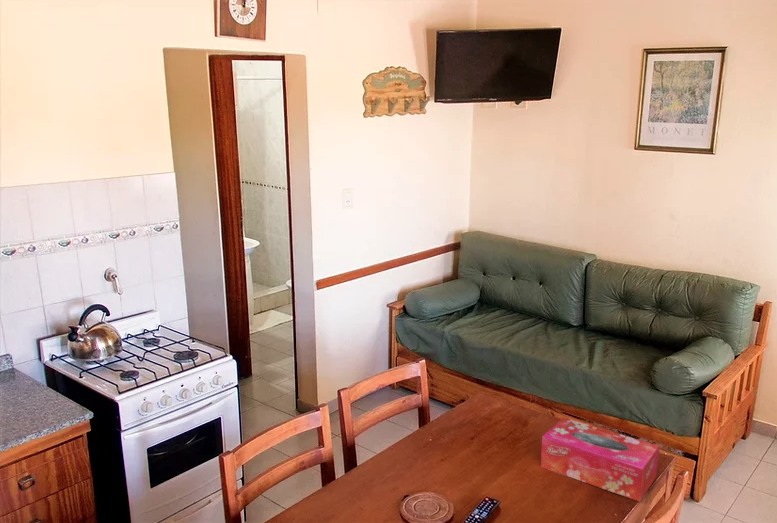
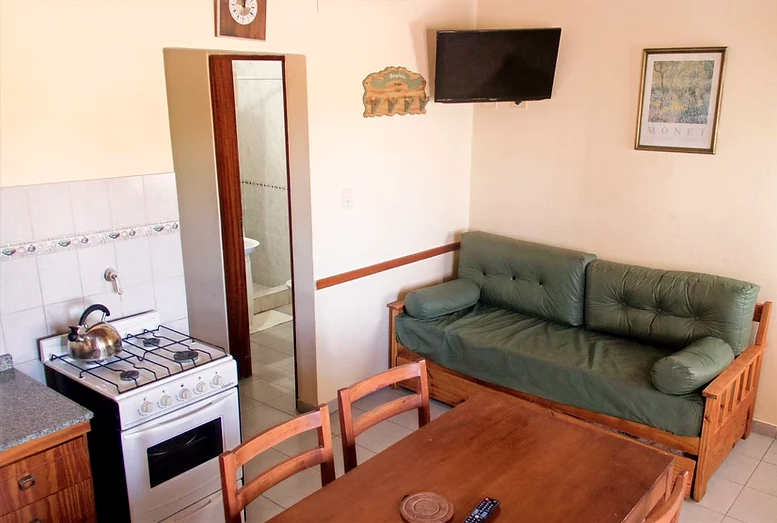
- tissue box (598, 456)
